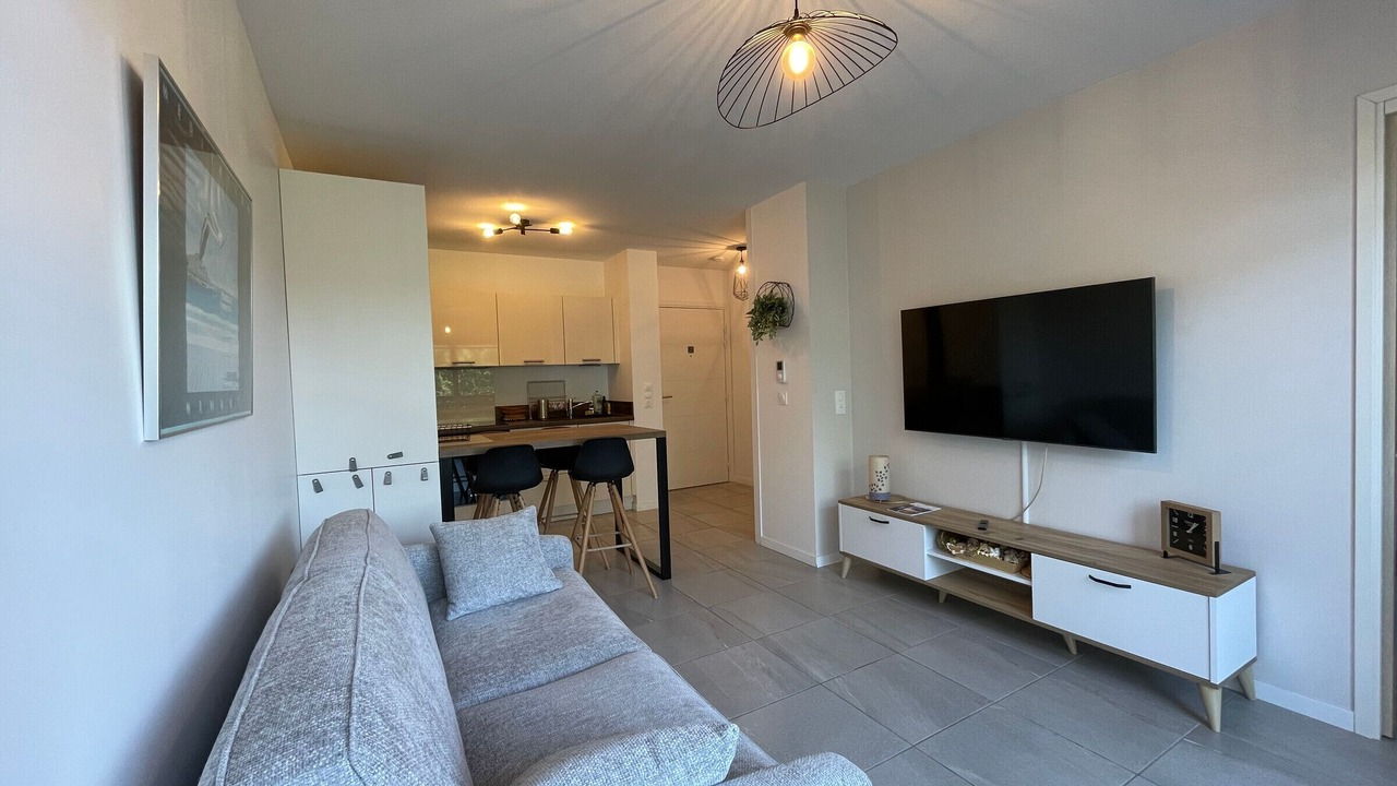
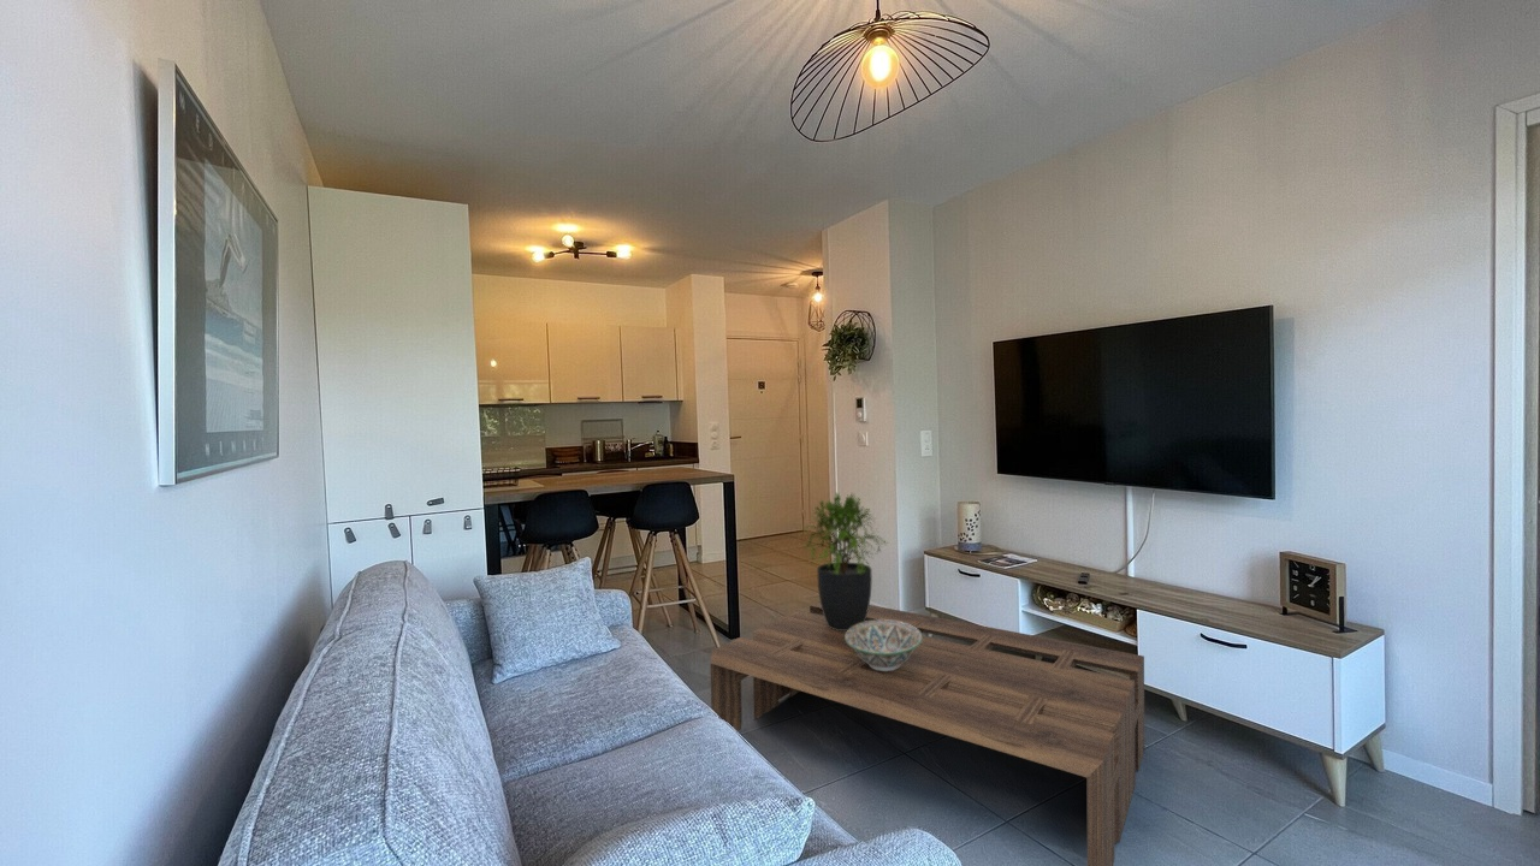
+ potted plant (839, 557)
+ coffee table (922, 699)
+ decorative bowl (883, 648)
